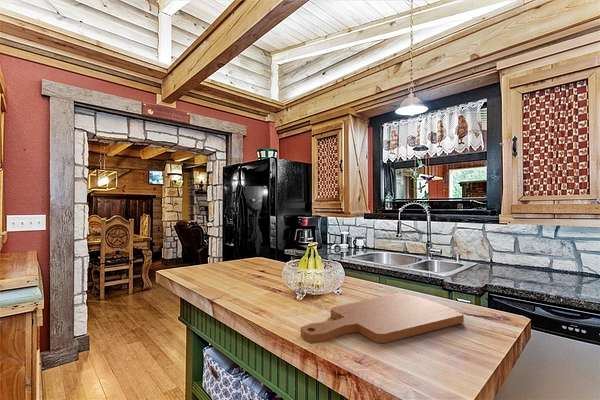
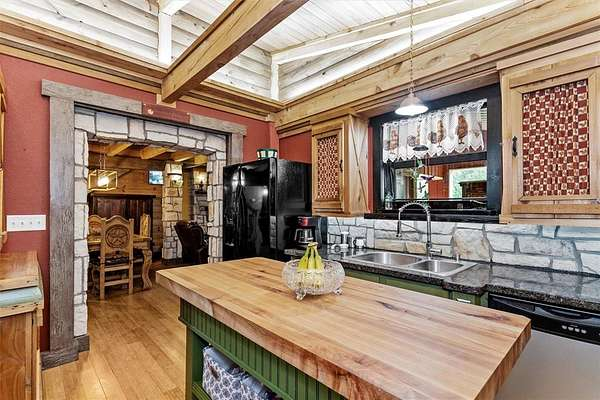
- cutting board (386, 315)
